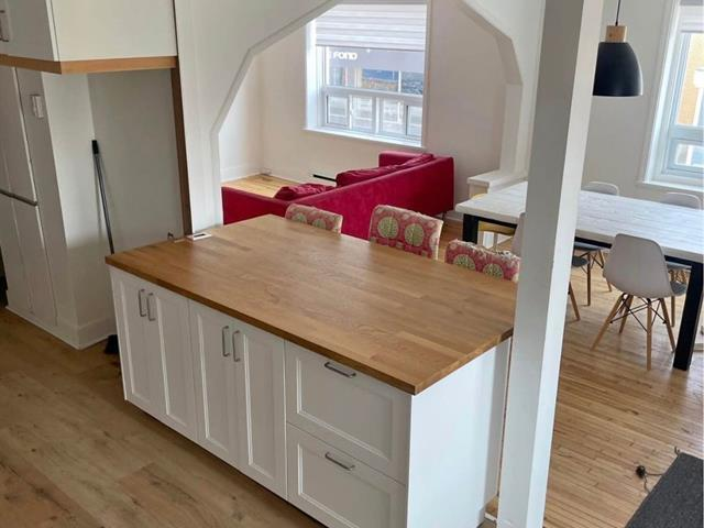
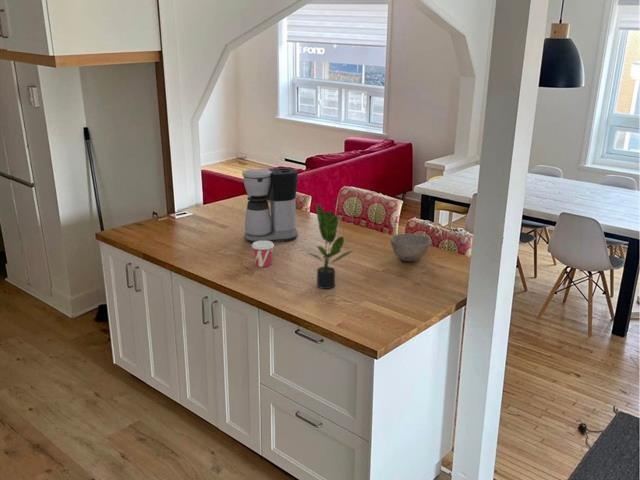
+ cup (263, 253)
+ bowl (409, 249)
+ potted plant (329, 247)
+ coffee maker (270, 203)
